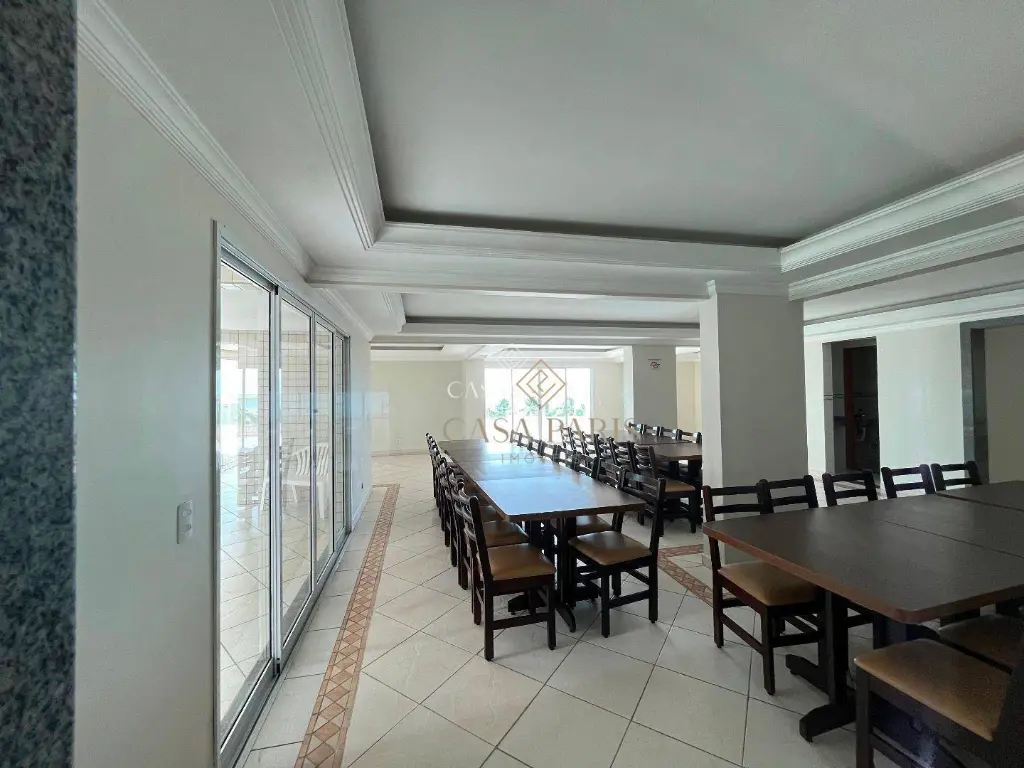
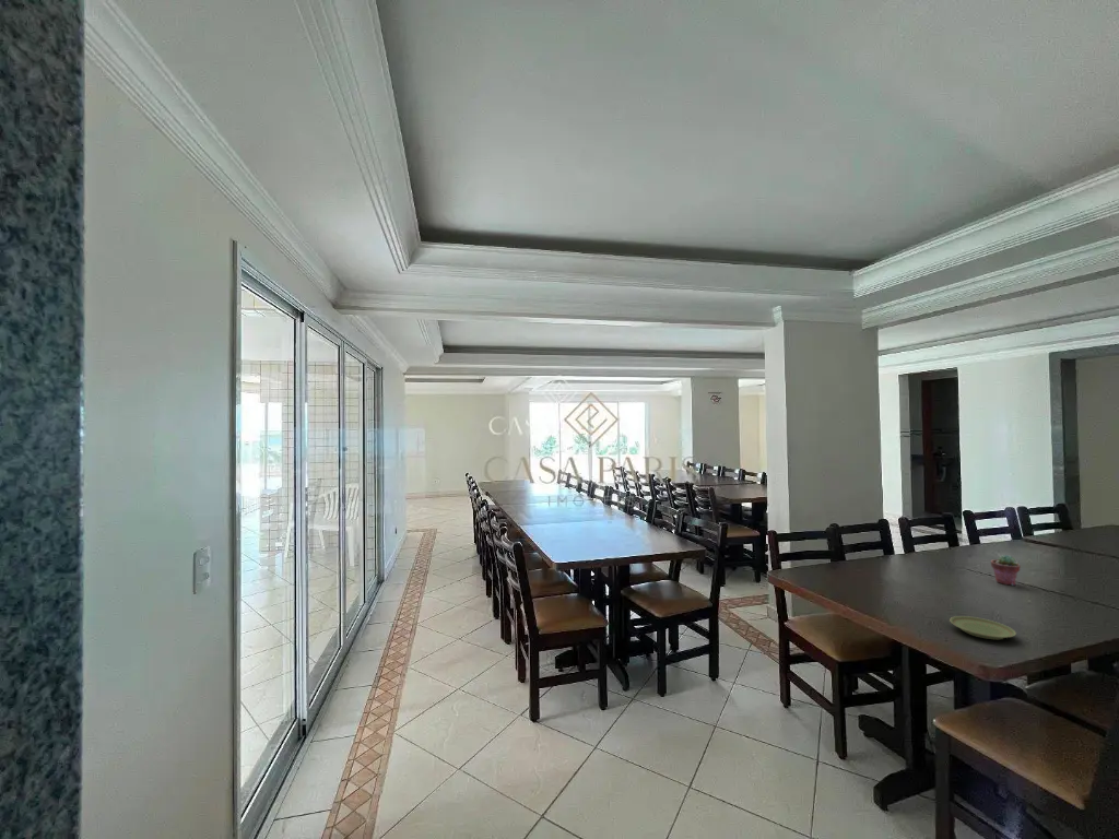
+ plate (981, 628)
+ potted succulent (1005, 568)
